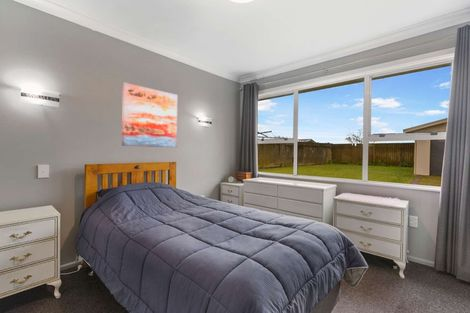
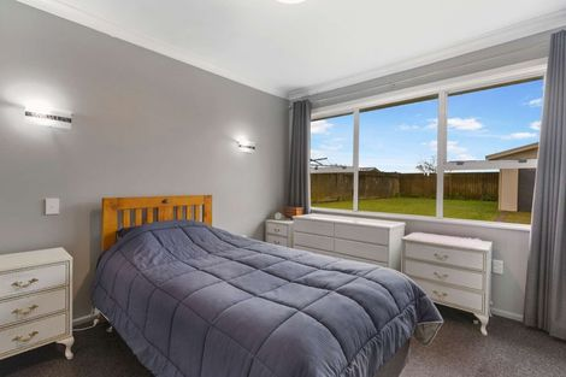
- wall art (151, 118)
